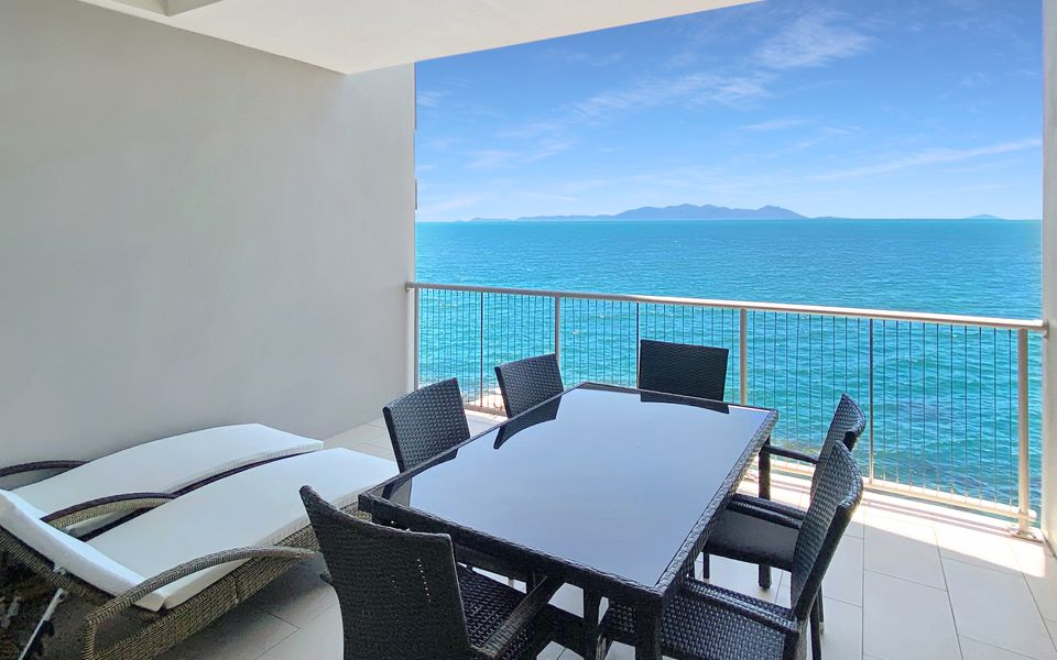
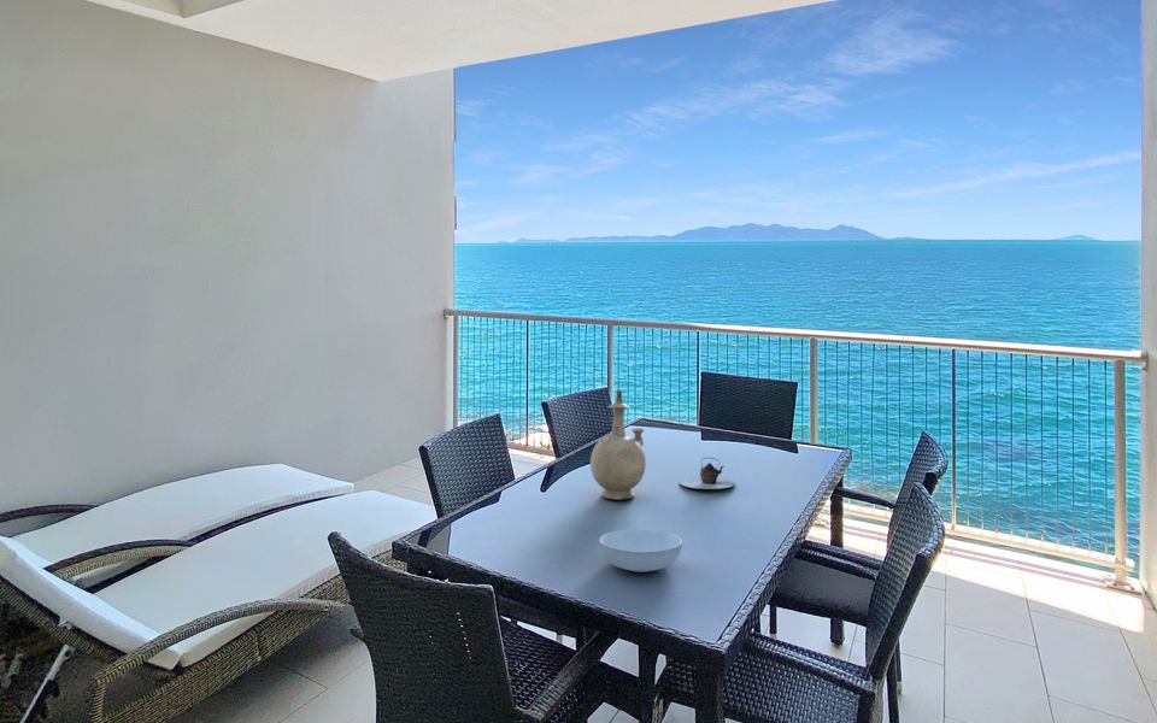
+ teapot (706, 470)
+ serving bowl (640, 552)
+ vase (618, 442)
